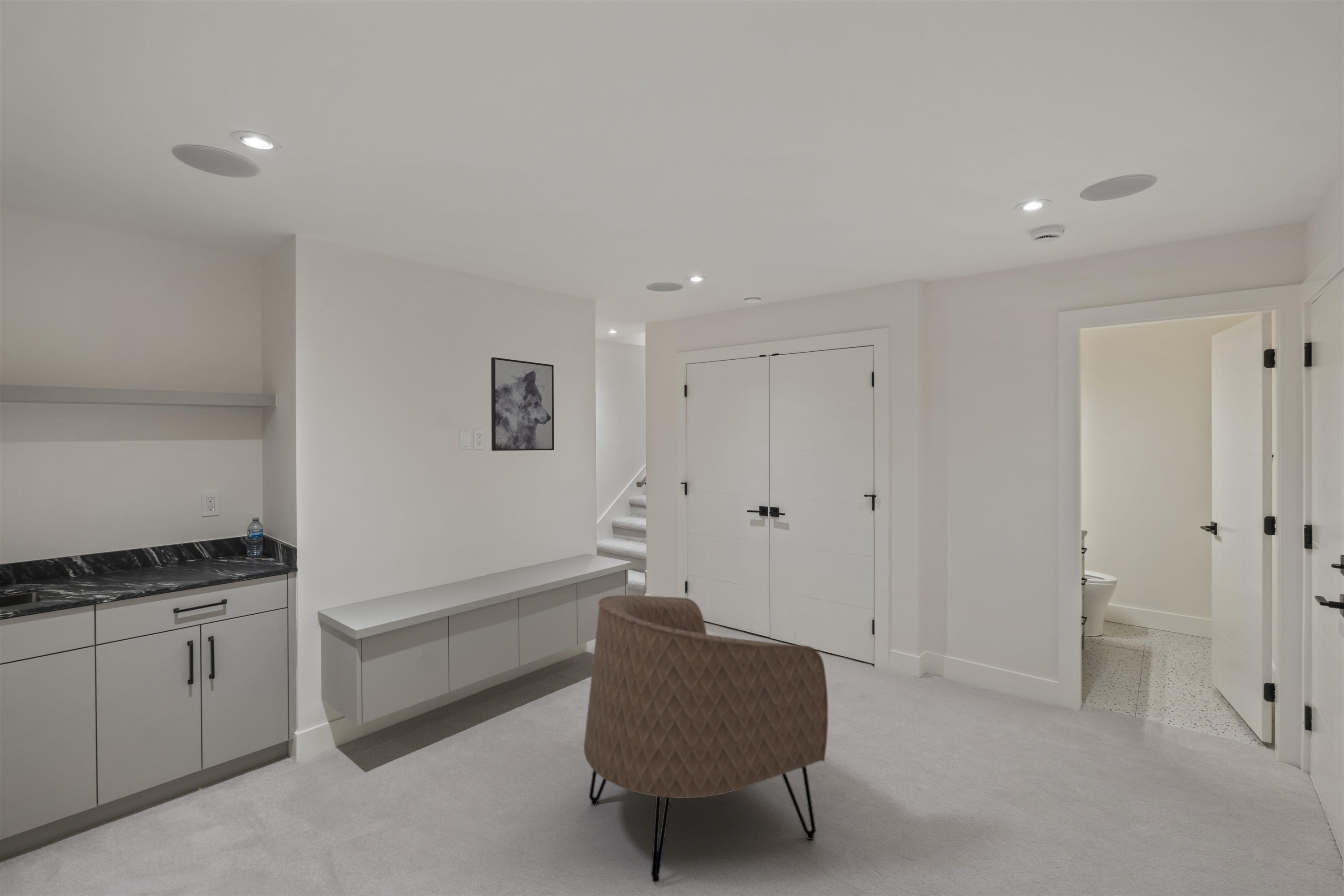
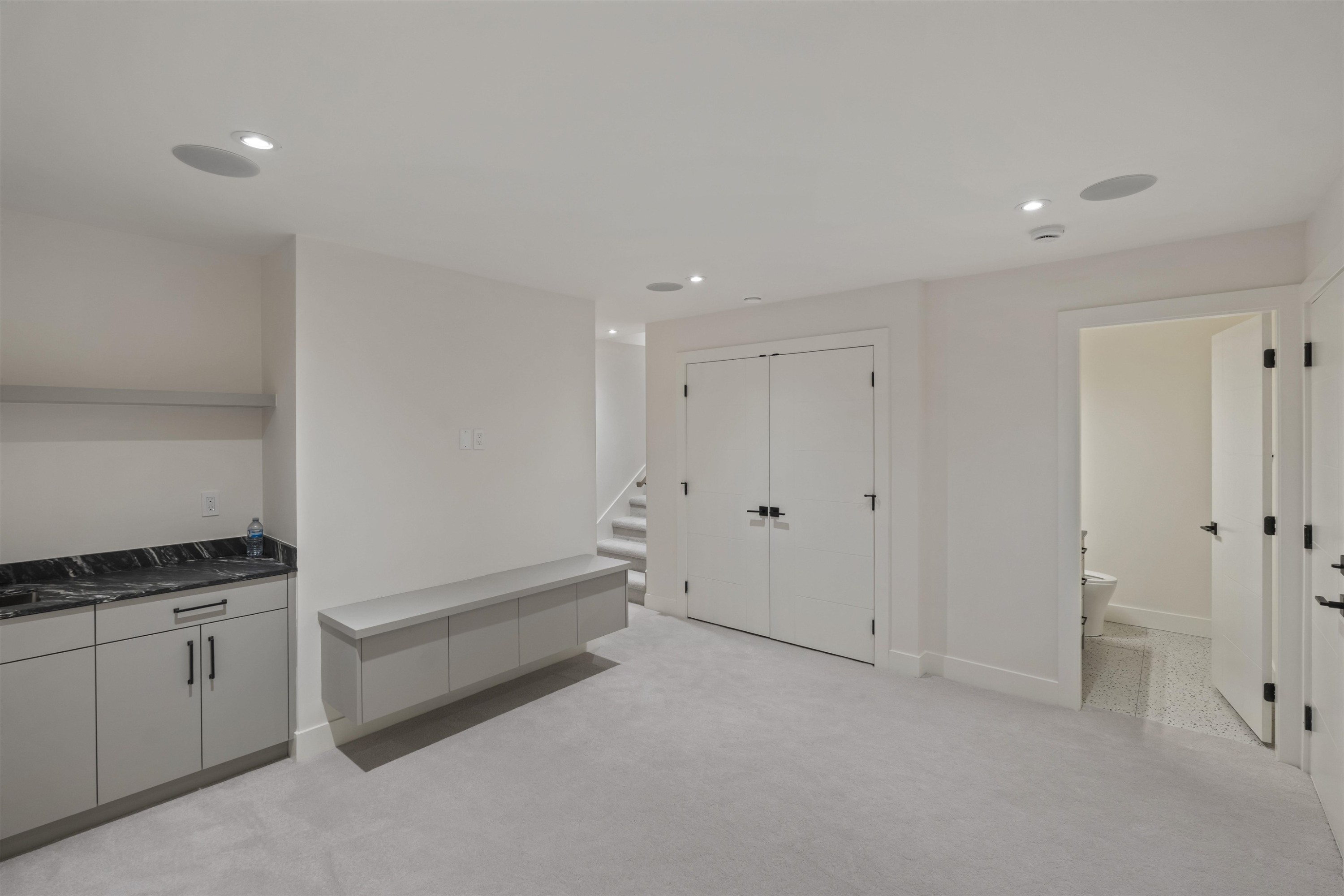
- armchair (685, 706)
- wall art (524, 406)
